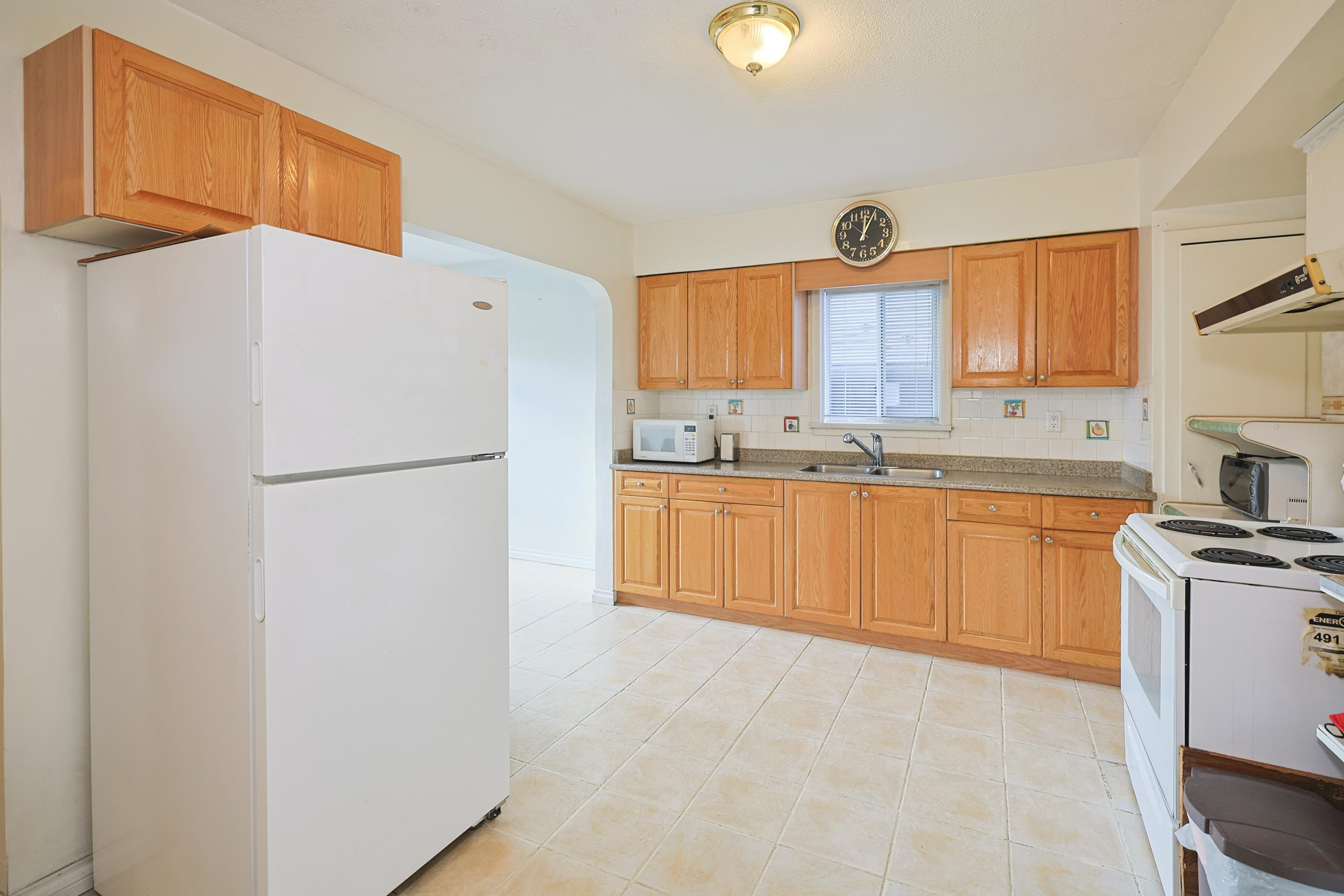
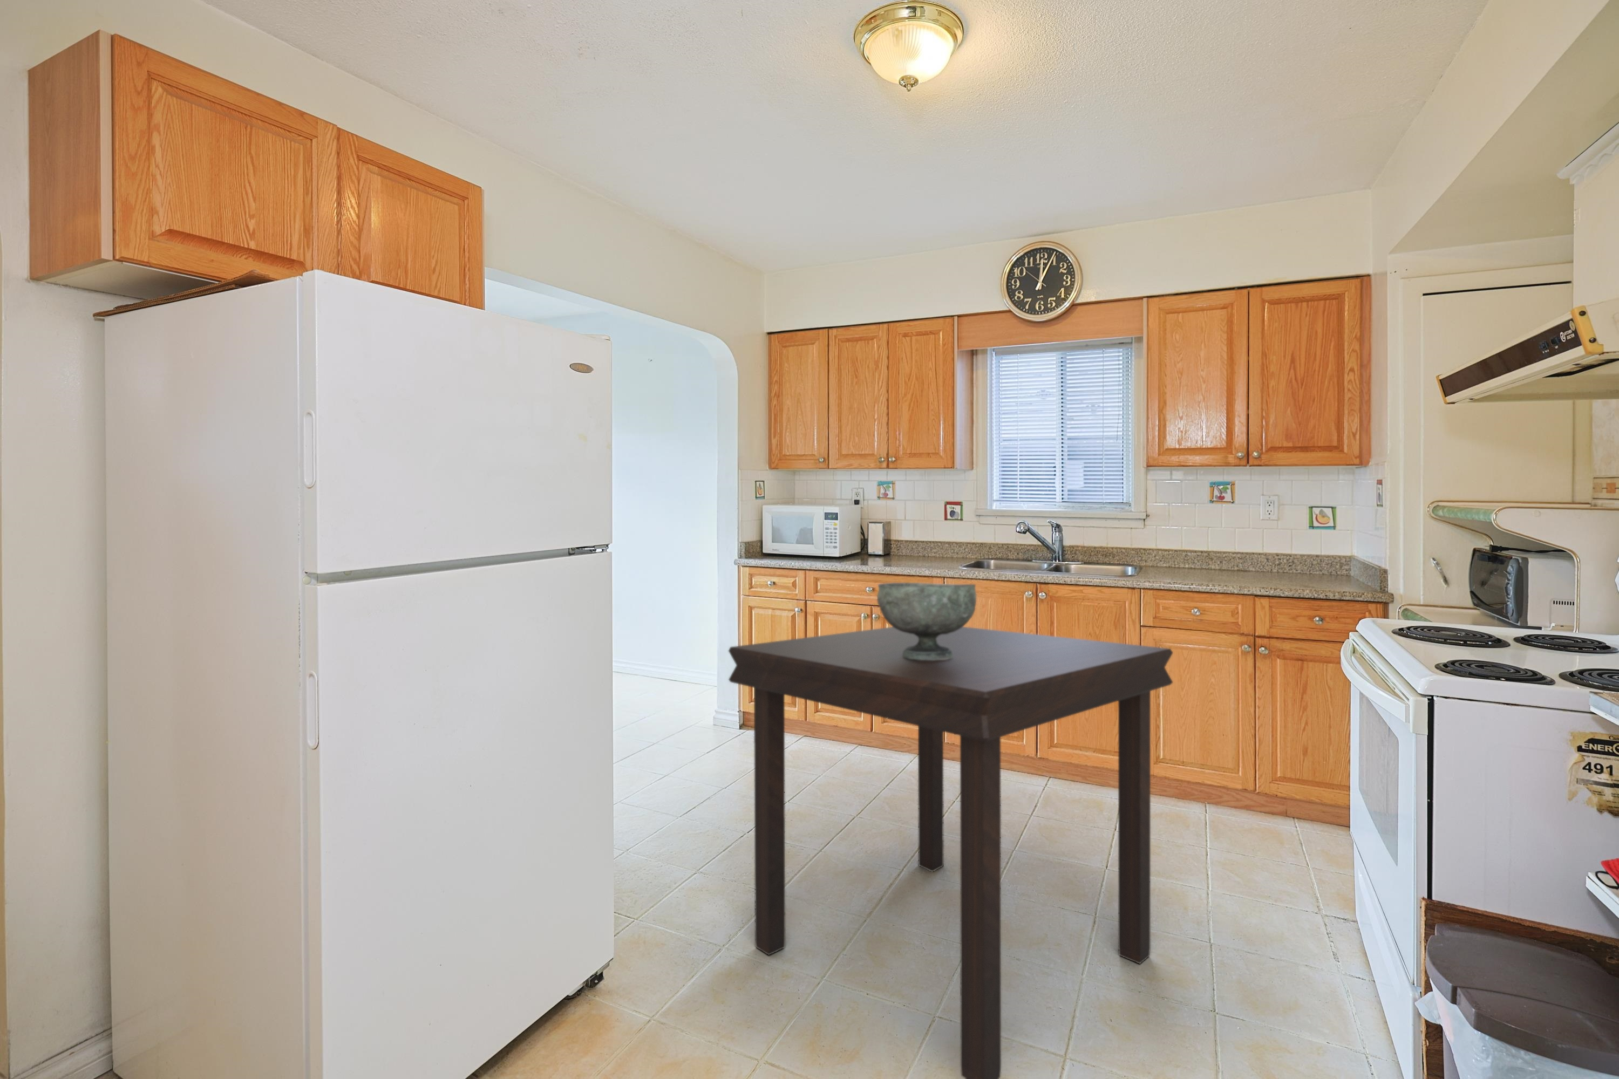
+ dining table (943, 798)
+ decorative bowl (926, 618)
